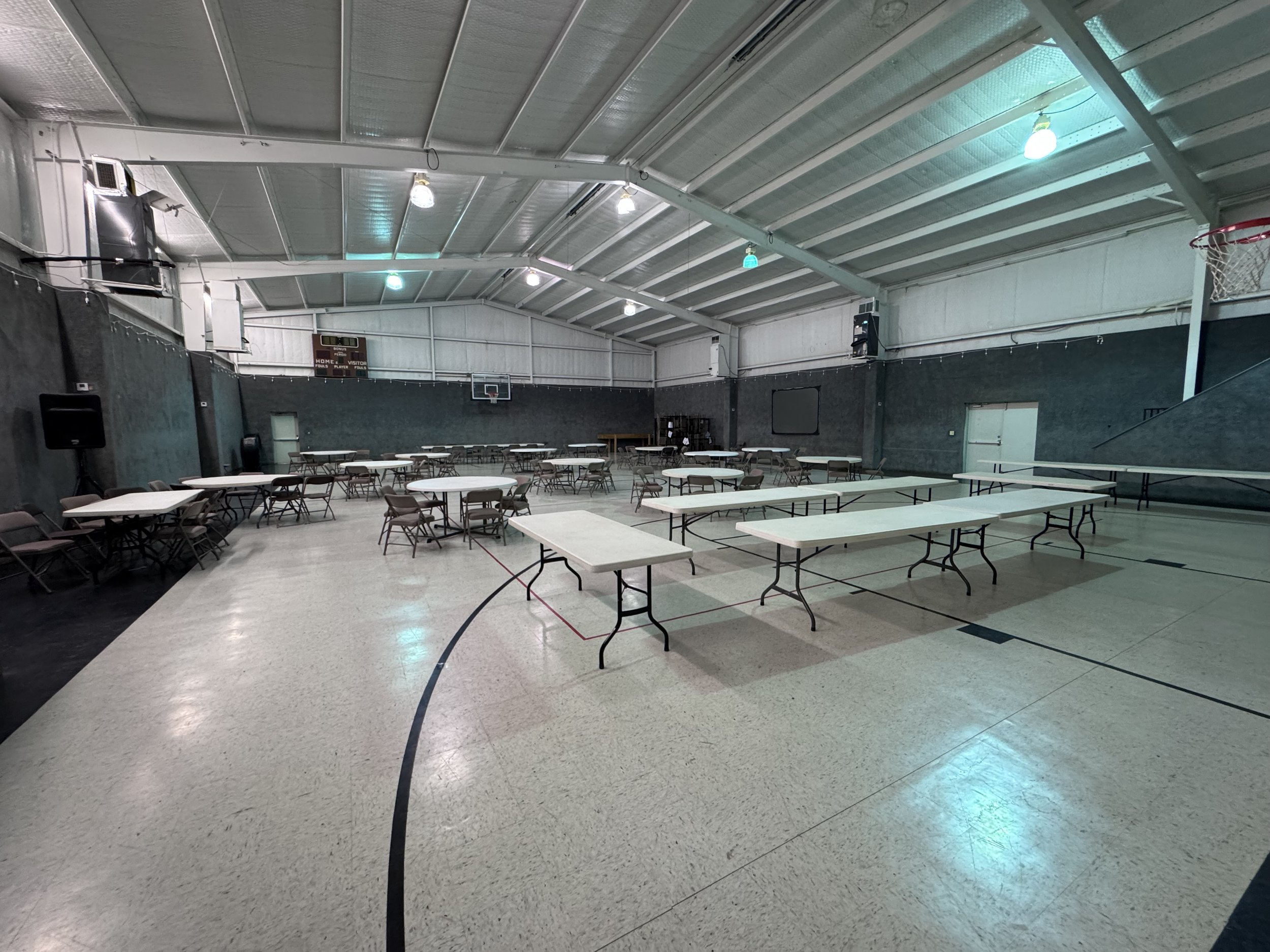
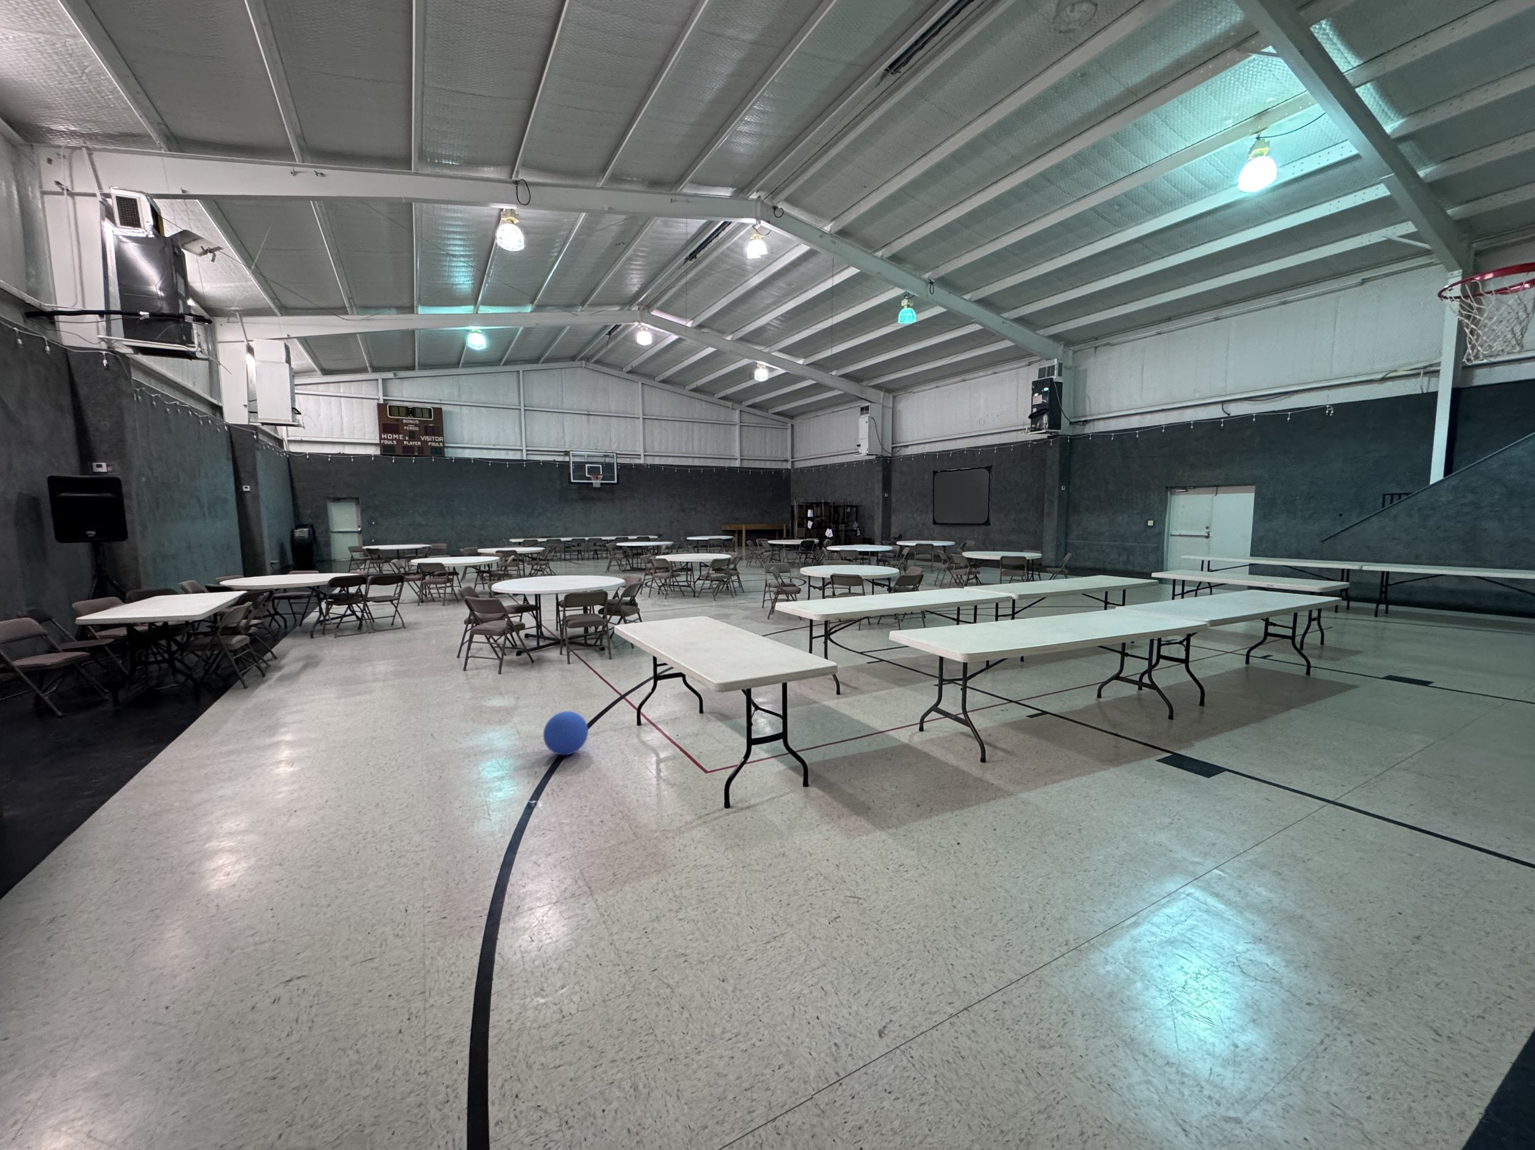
+ ball (566, 732)
